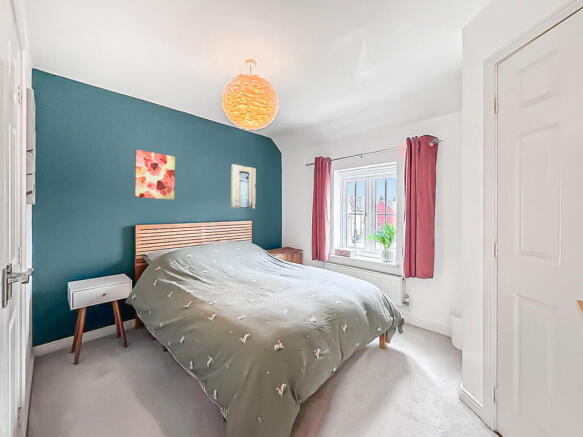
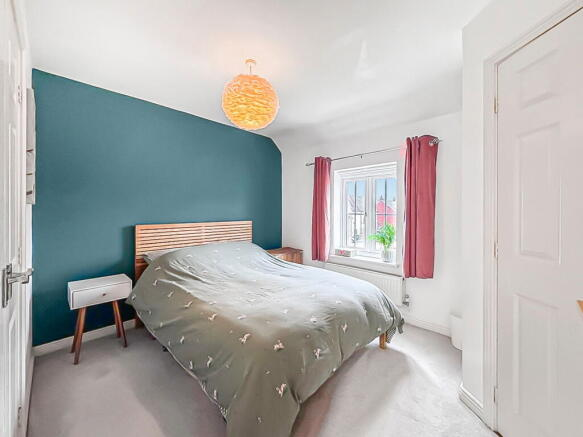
- wall art (243, 187)
- wall art (155, 175)
